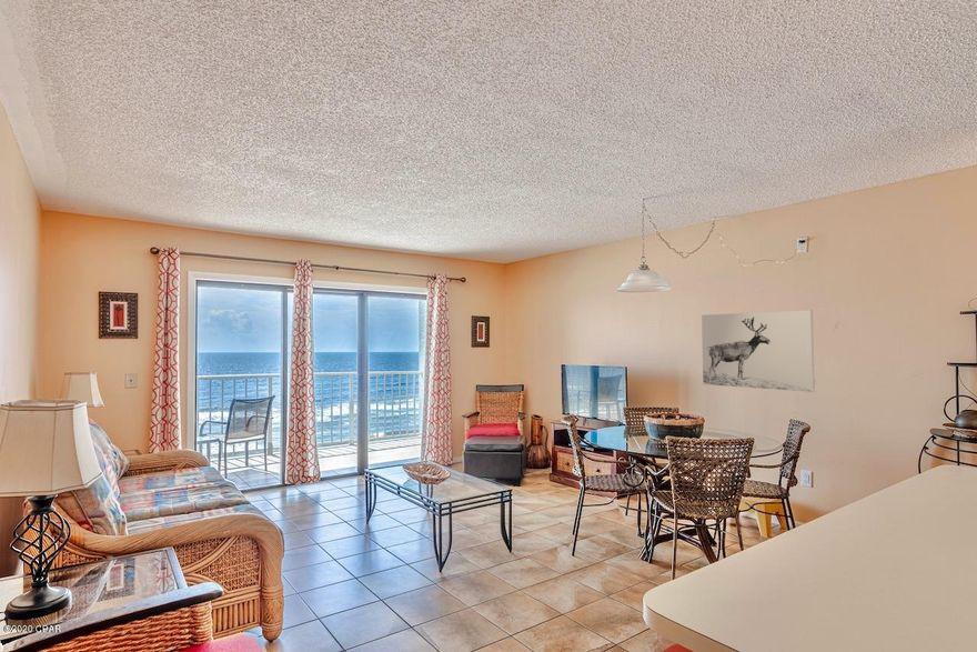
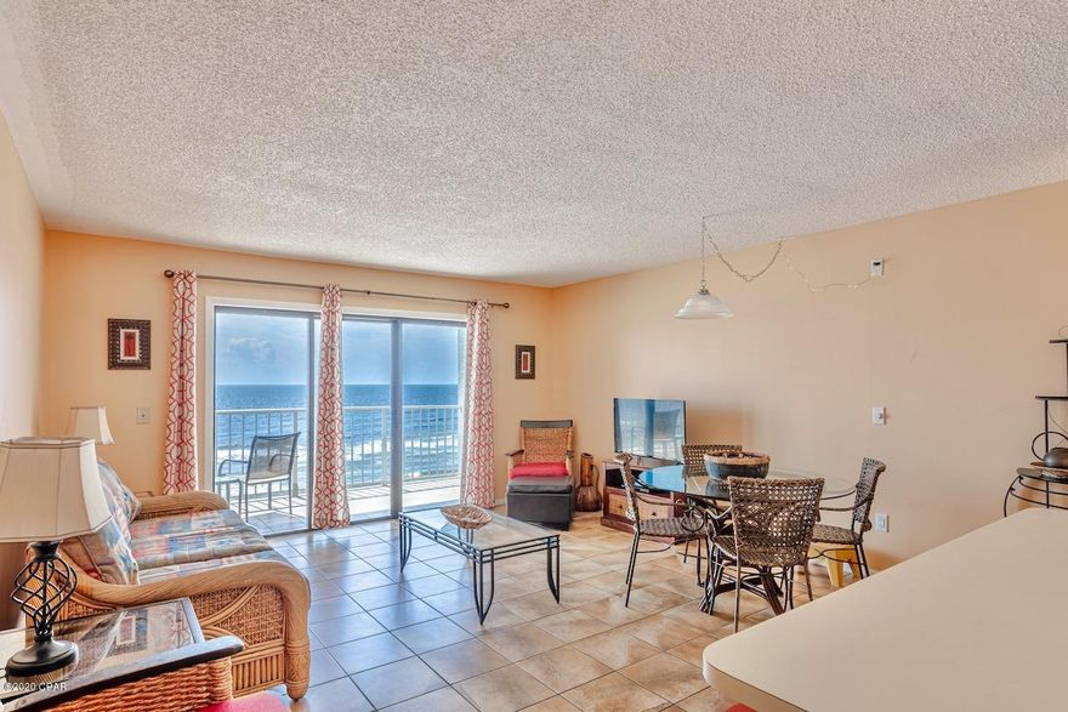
- wall art (753, 350)
